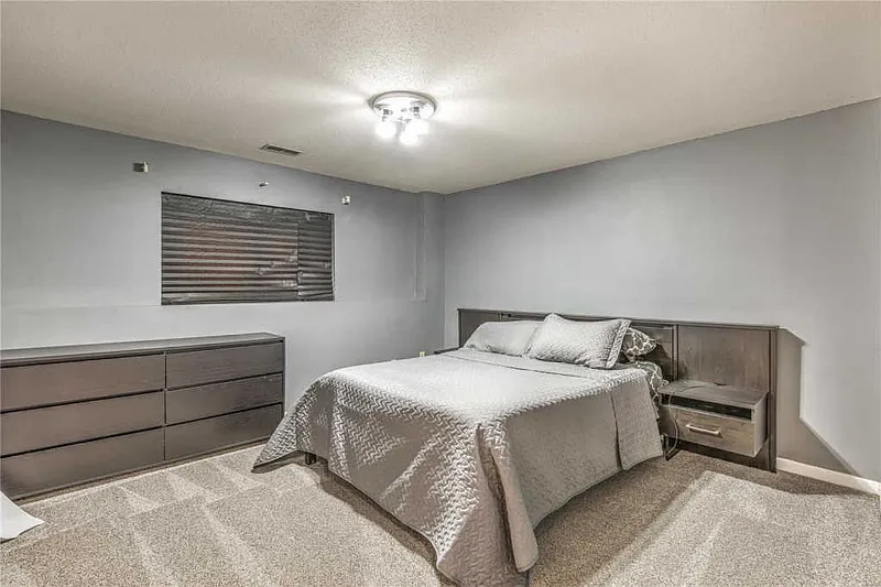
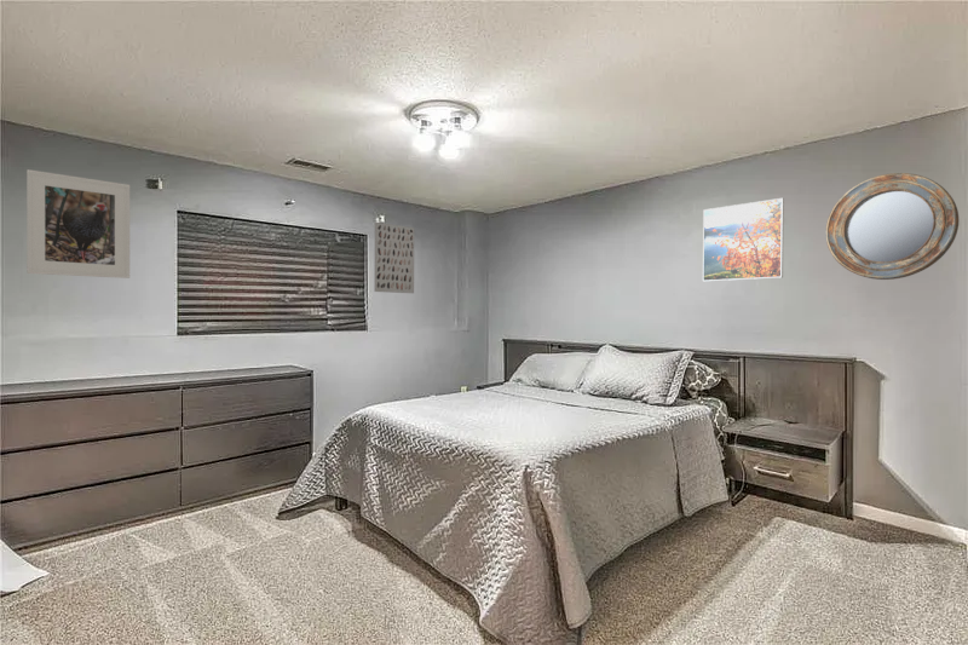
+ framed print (741, 242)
+ wall art (394, 258)
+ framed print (81, 226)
+ home mirror (887, 226)
